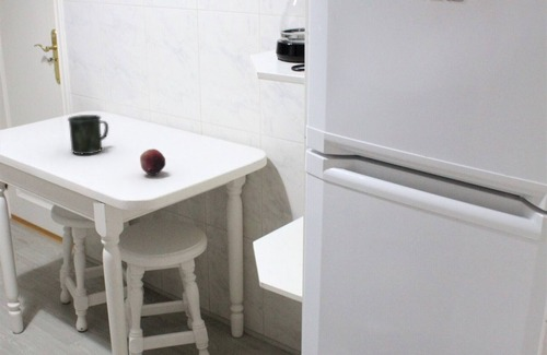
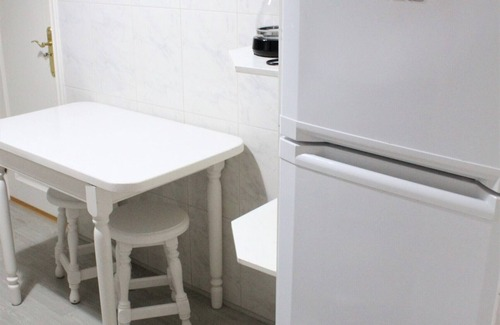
- fruit (152, 162)
- mug (90, 133)
